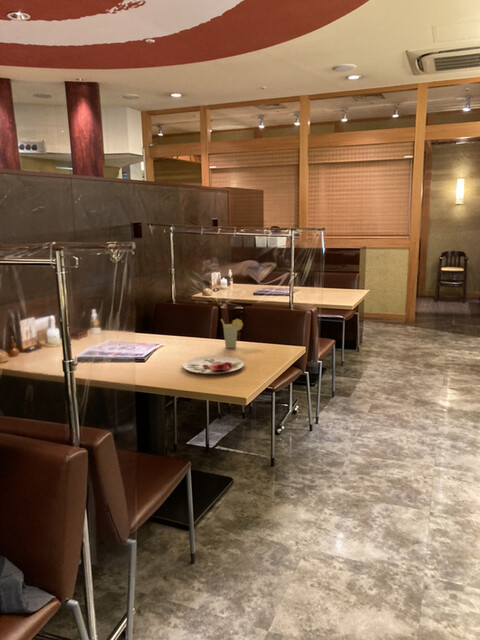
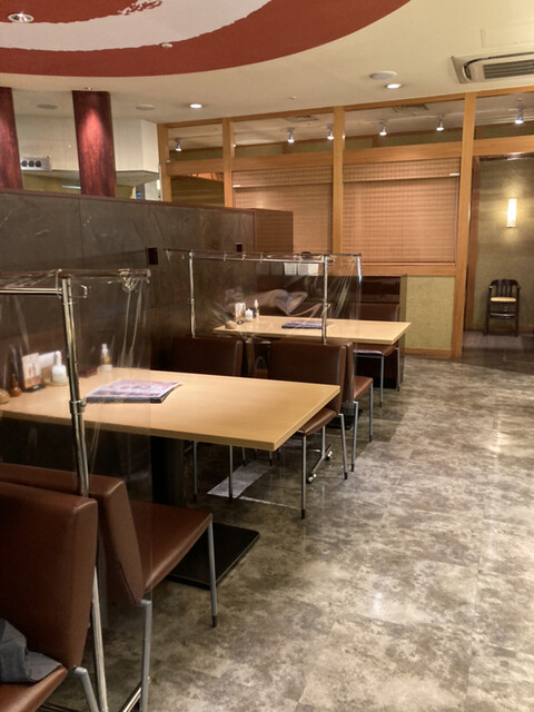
- cup (232, 332)
- plate (213, 363)
